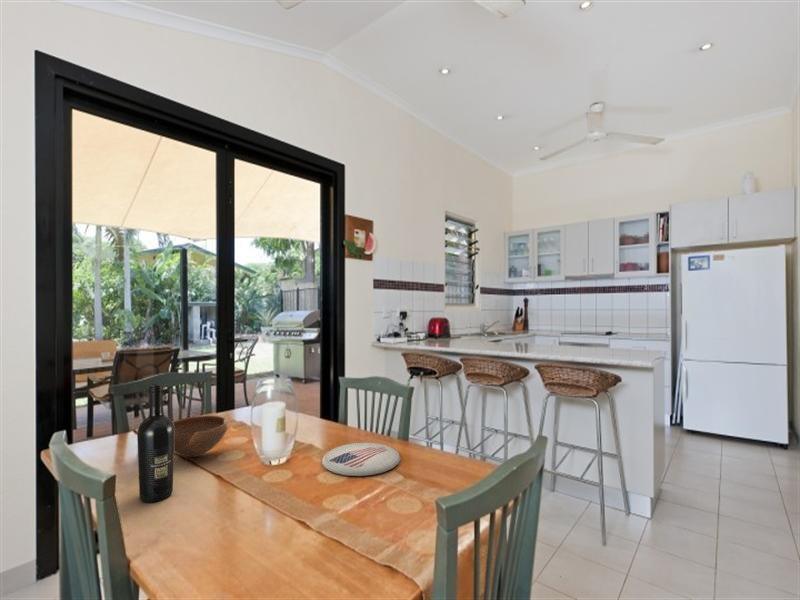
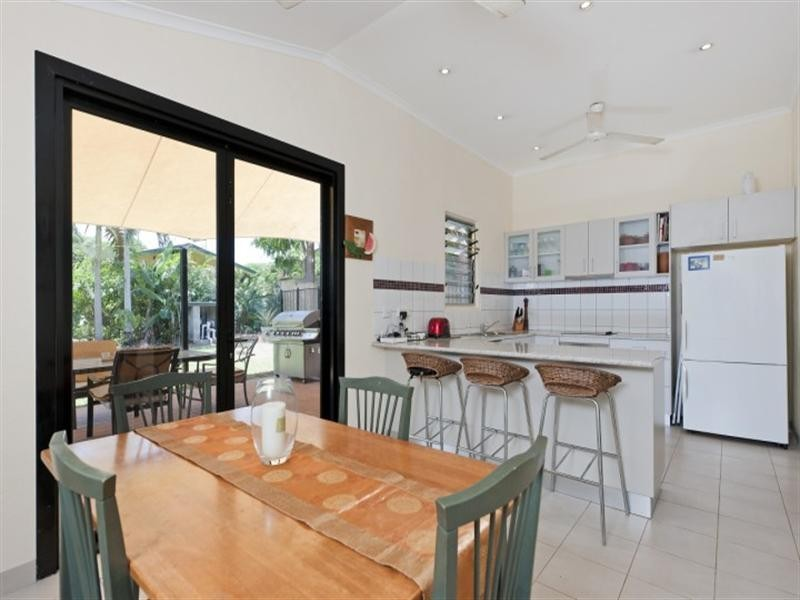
- bowl (195, 439)
- wine bottle (156, 440)
- plate (361, 456)
